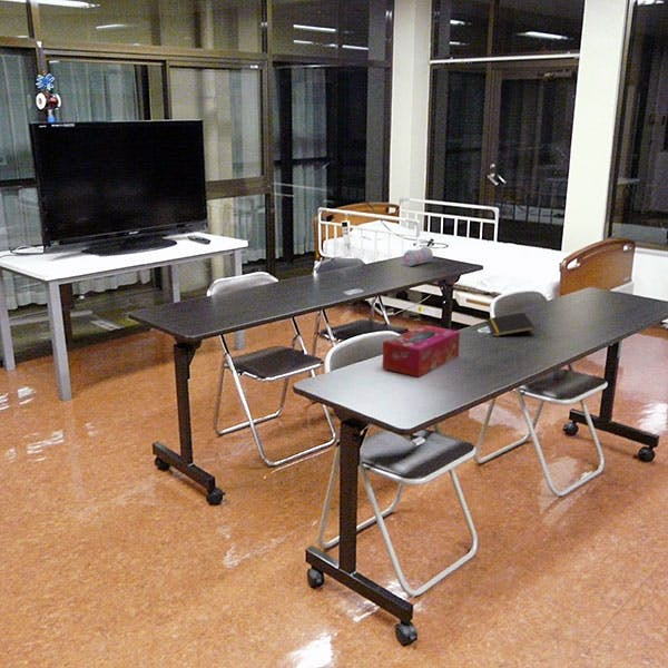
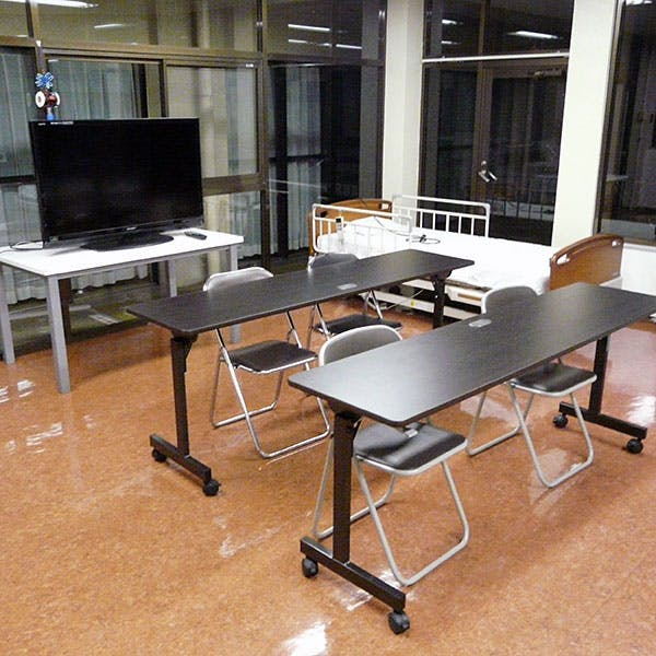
- notepad (509, 324)
- pencil case (418, 256)
- tissue box (421, 350)
